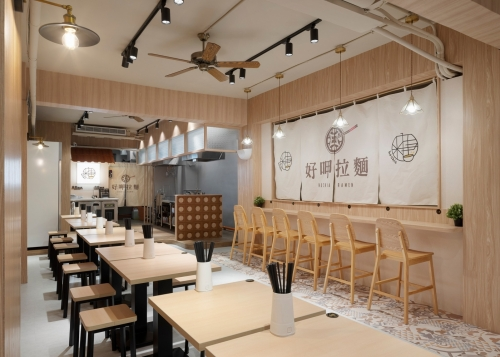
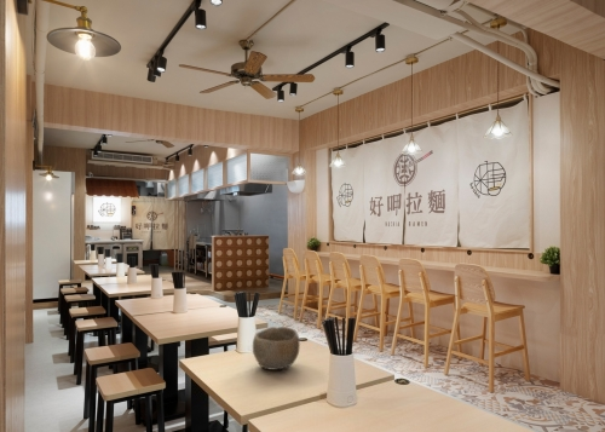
+ bowl (276, 349)
